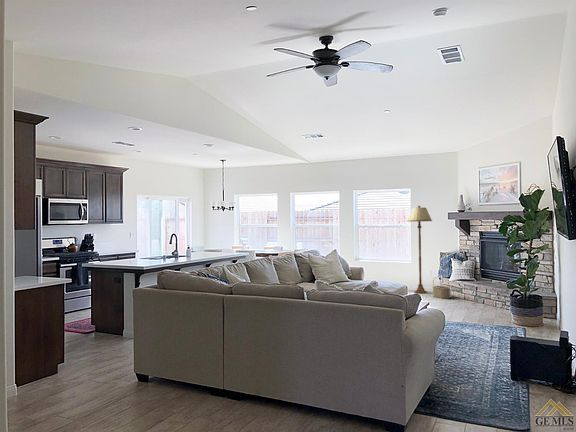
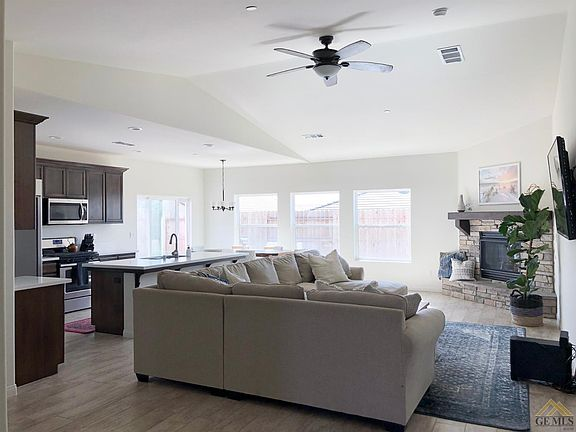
- floor lamp (419, 249)
- wicker basket (441, 287)
